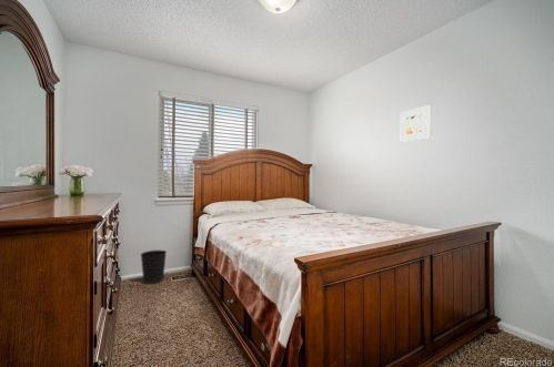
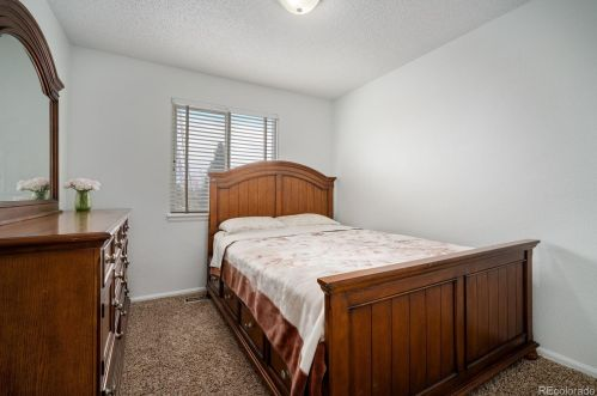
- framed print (414, 124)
- wastebasket (153, 266)
